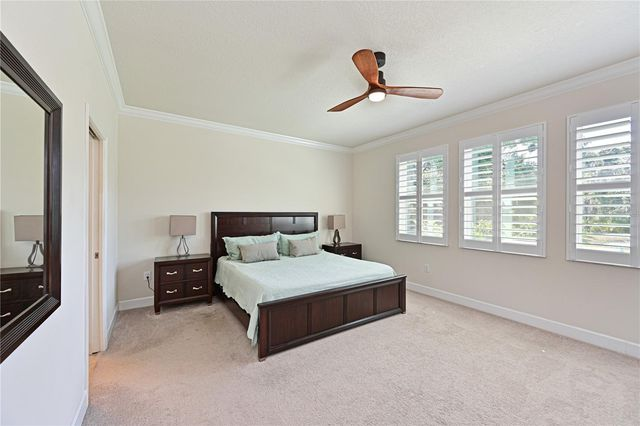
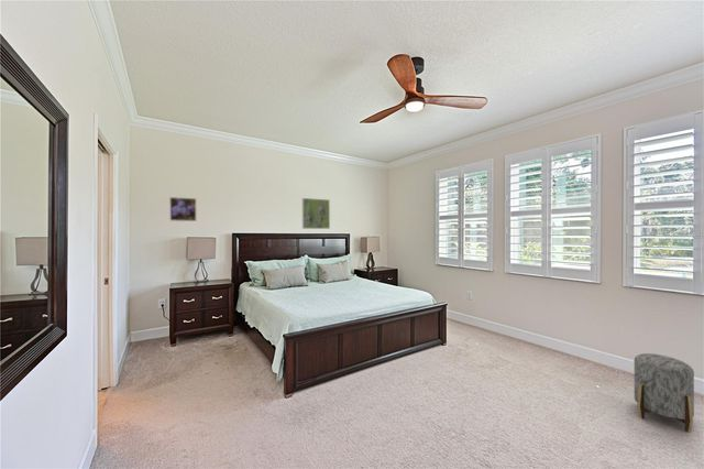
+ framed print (183, 209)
+ stool (662, 386)
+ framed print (316, 214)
